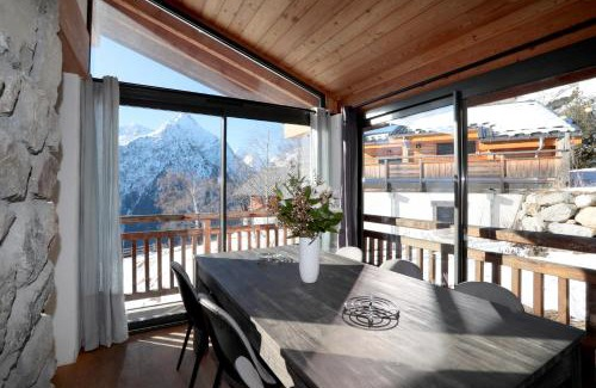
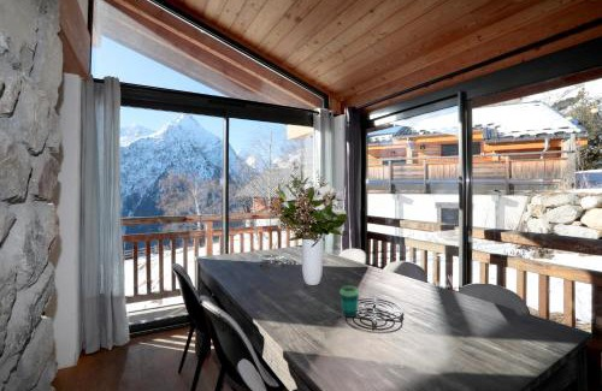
+ cup (349, 301)
